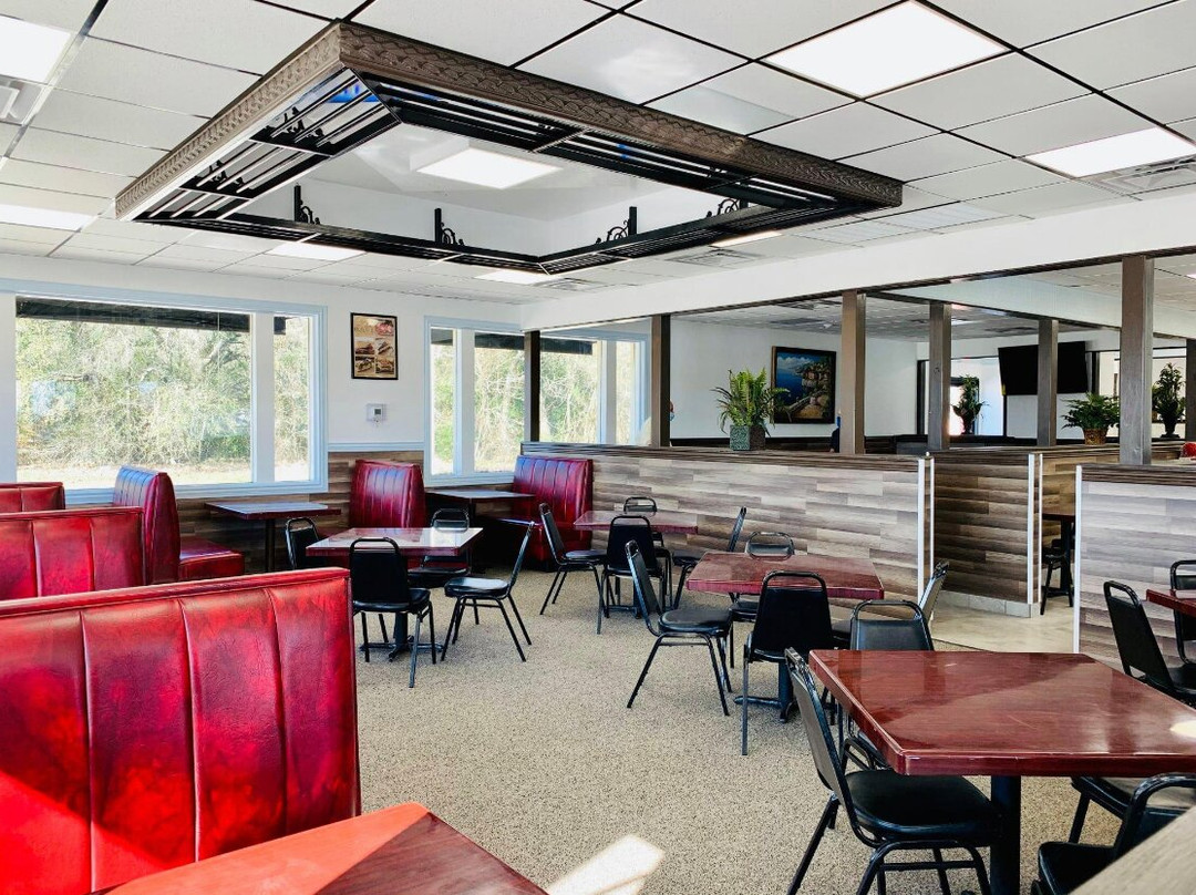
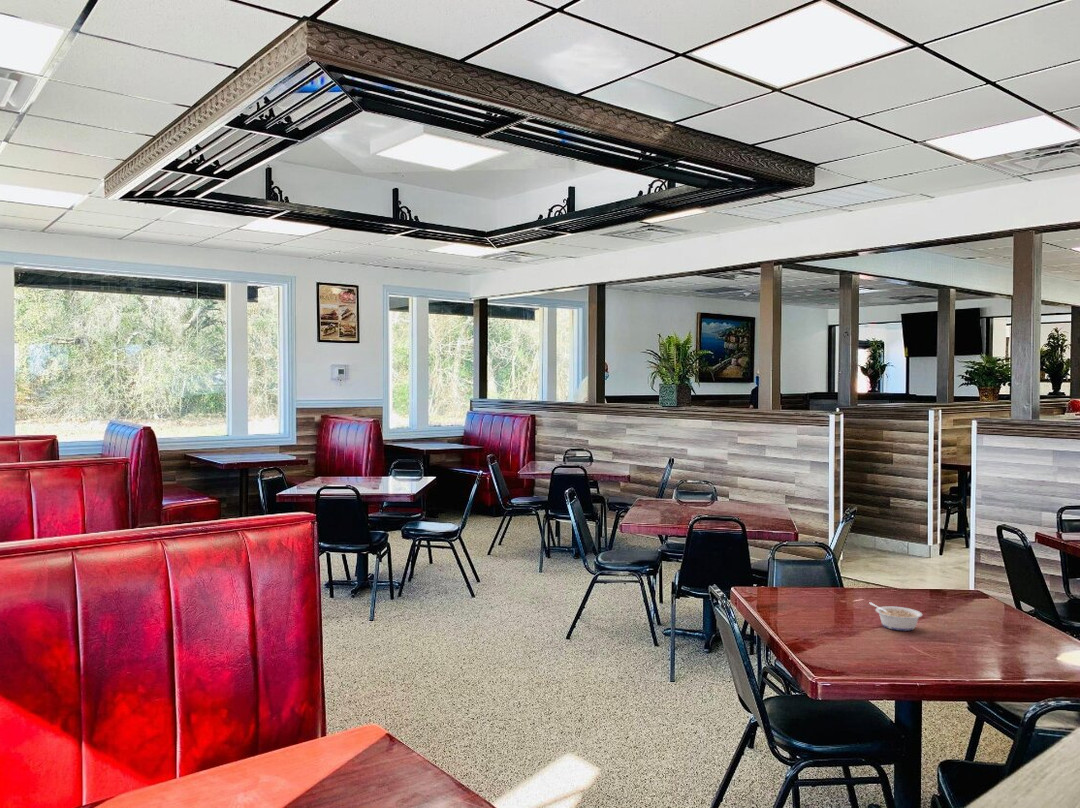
+ legume (896, 617)
